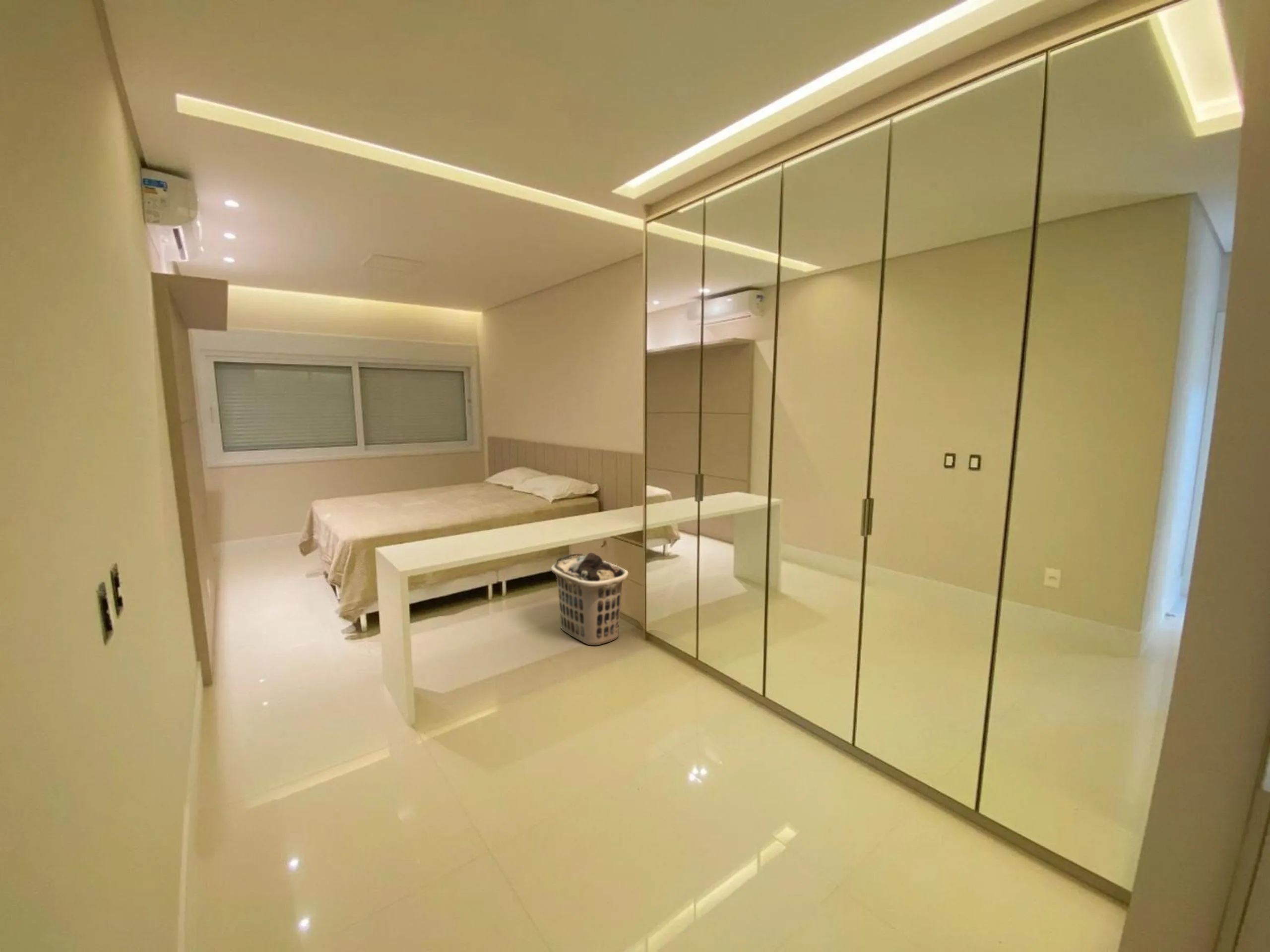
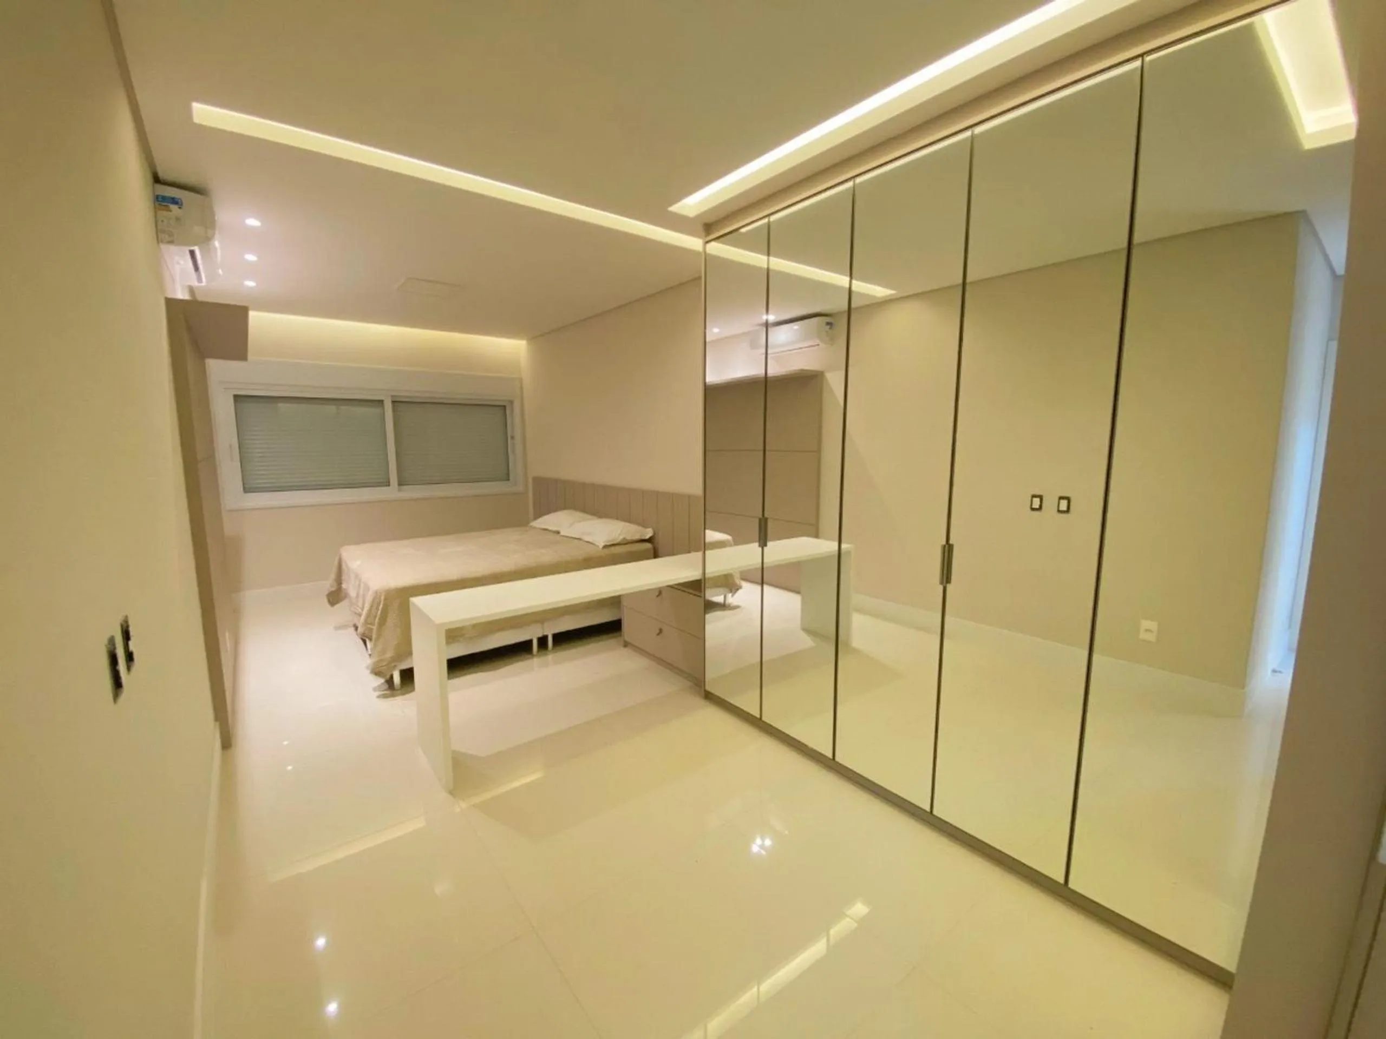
- clothes hamper (589, 594)
